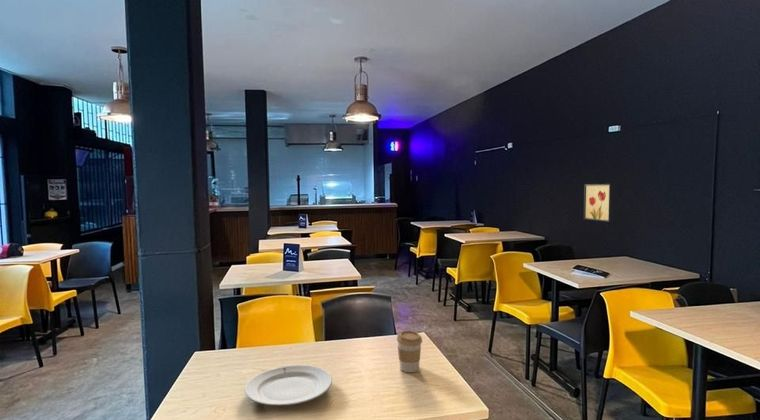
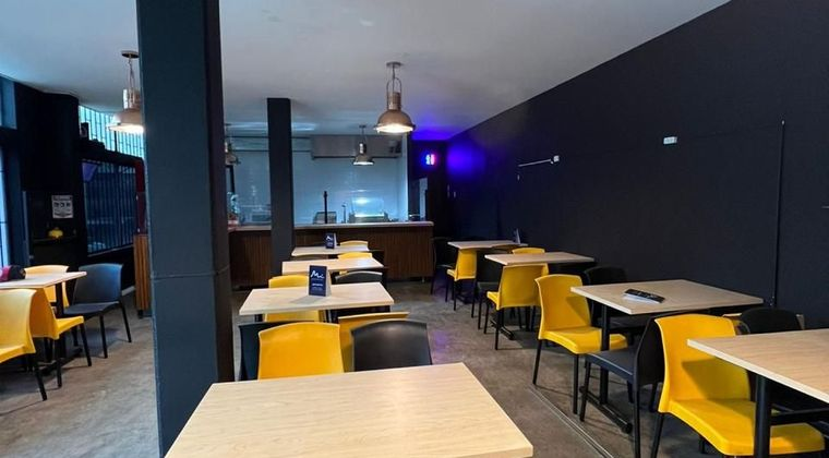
- wall art (597, 202)
- chinaware (289, 386)
- coffee cup (409, 350)
